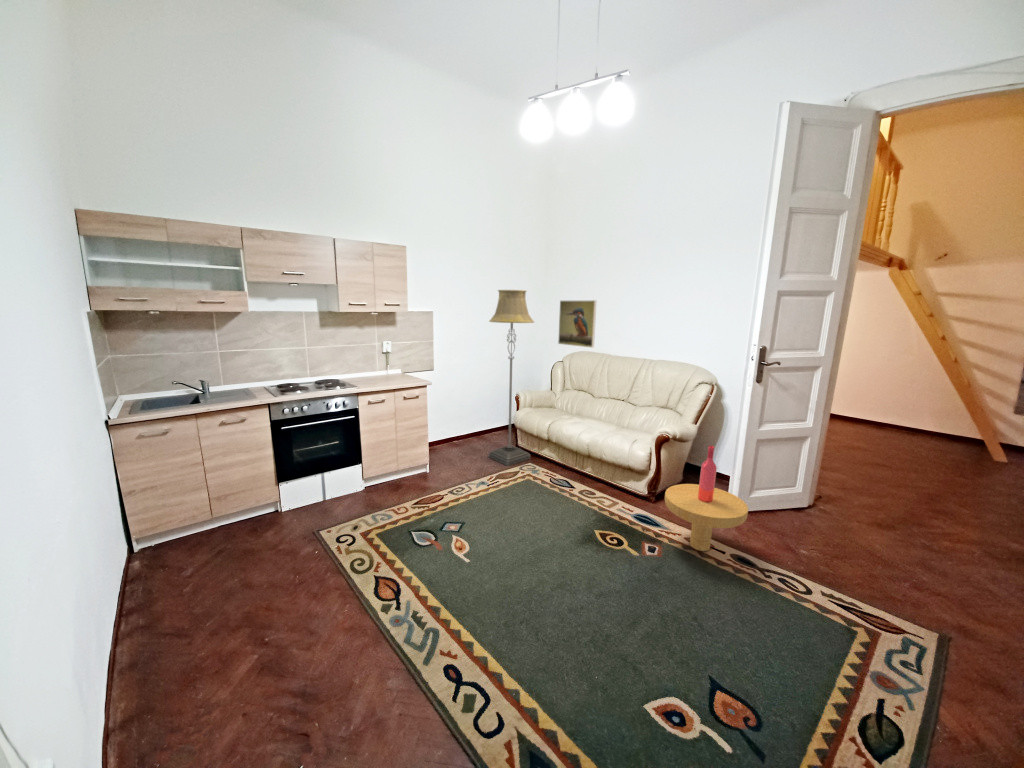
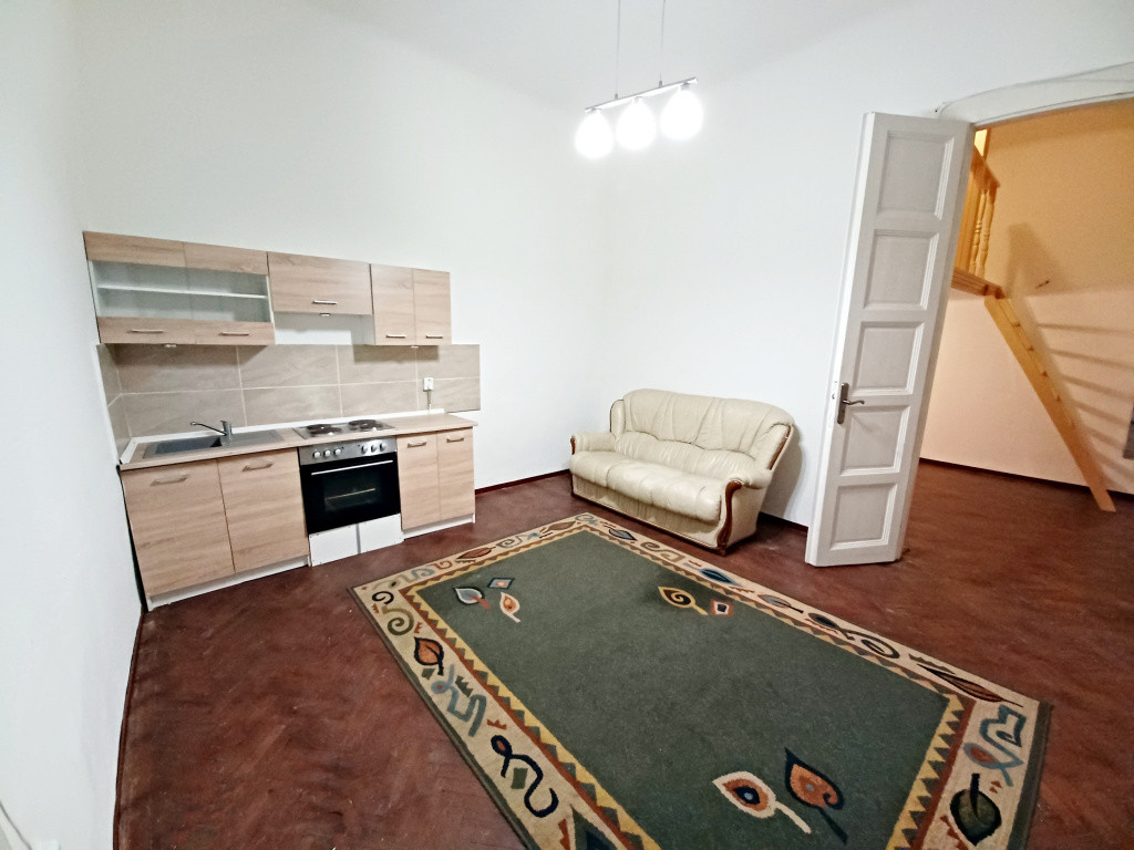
- floor lamp (510, 377)
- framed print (576, 323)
- side table (705, 497)
